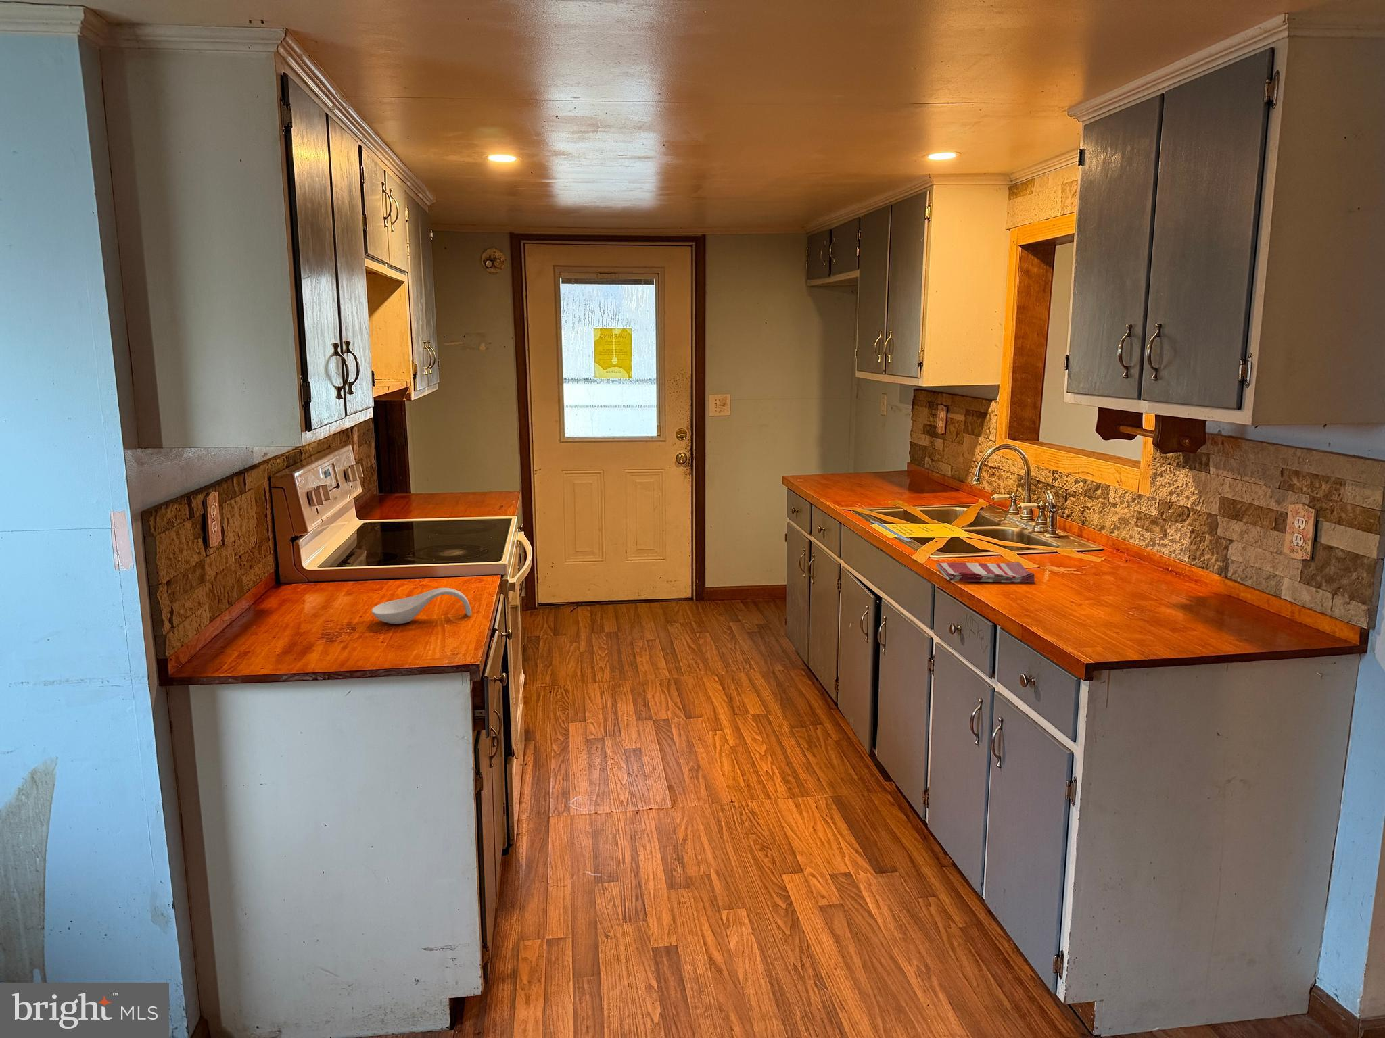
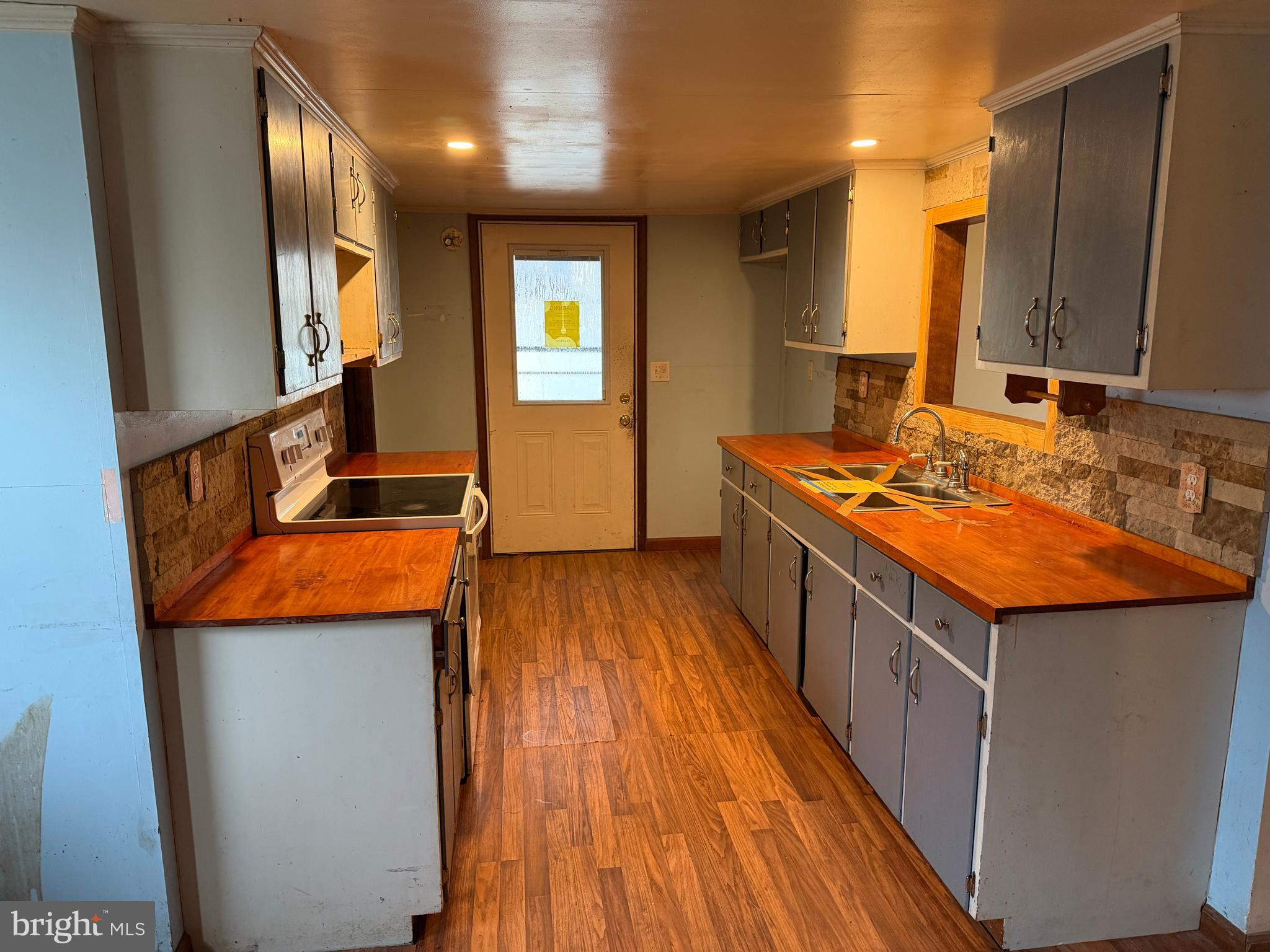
- dish towel (984, 570)
- spoon rest (421, 605)
